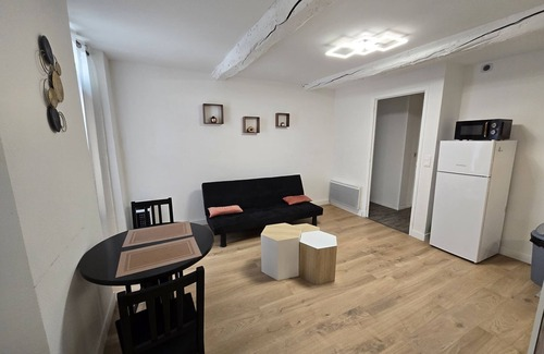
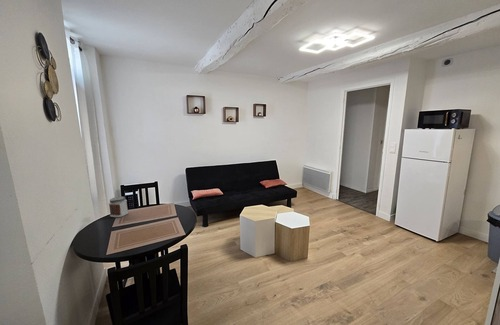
+ jar (118, 206)
